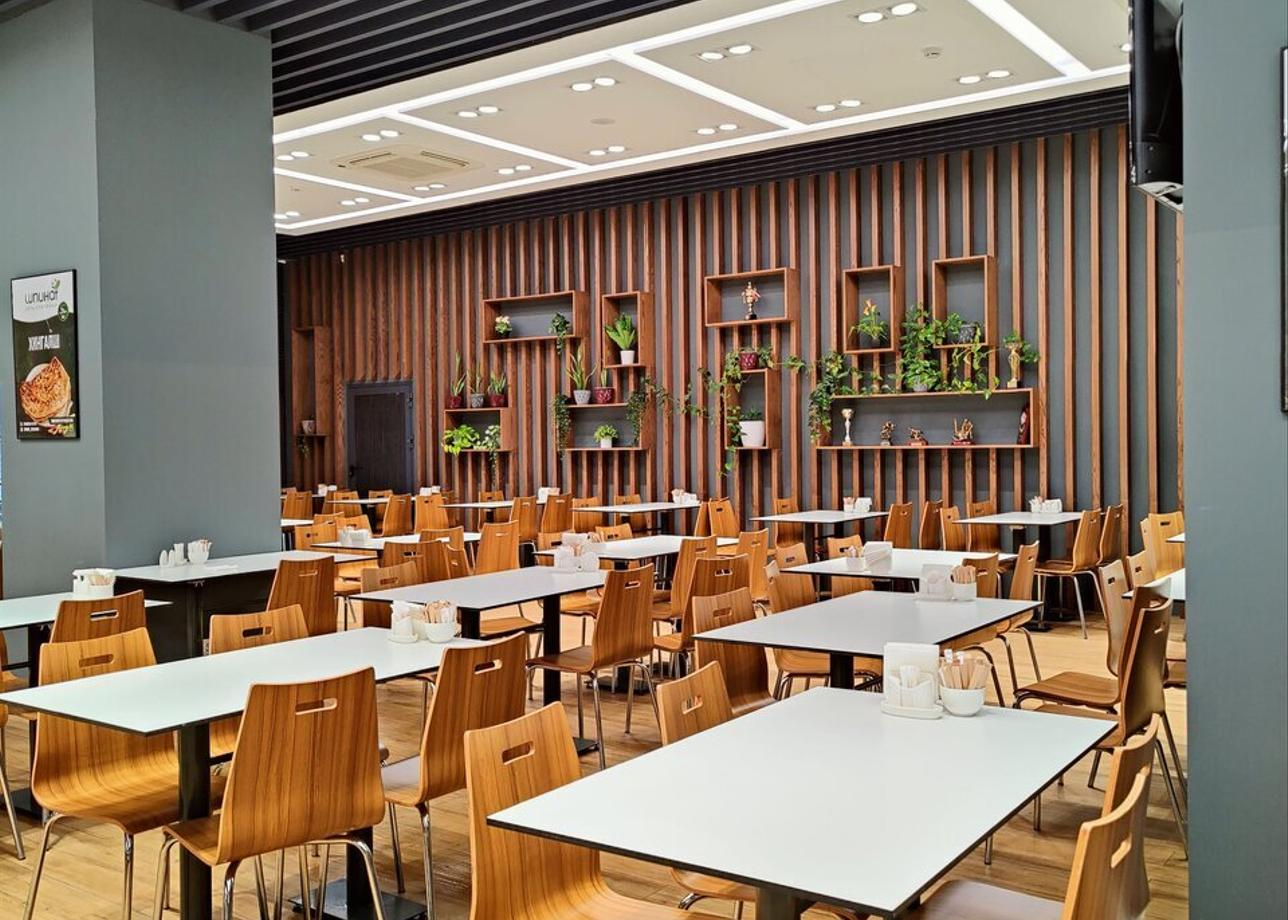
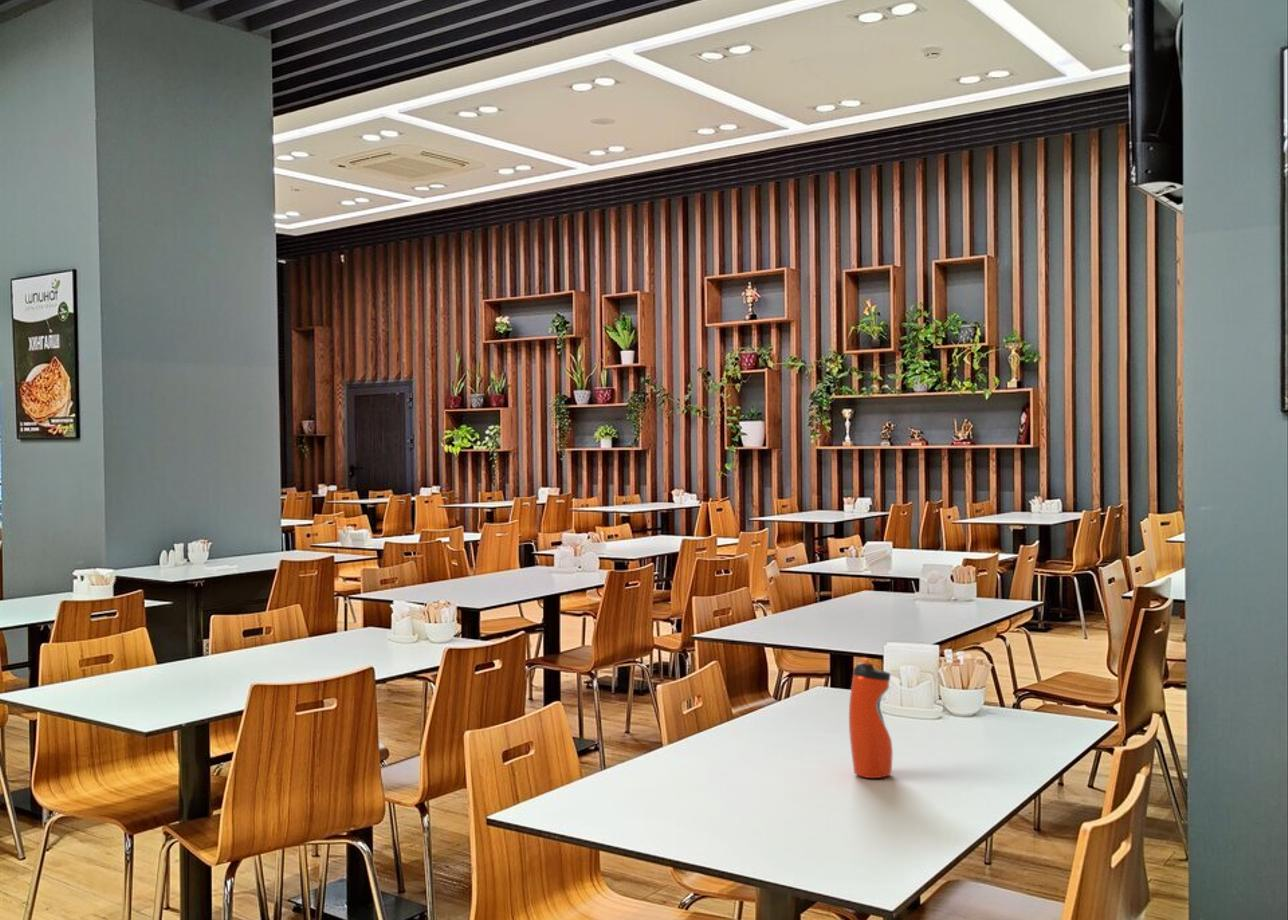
+ water bottle (870, 716)
